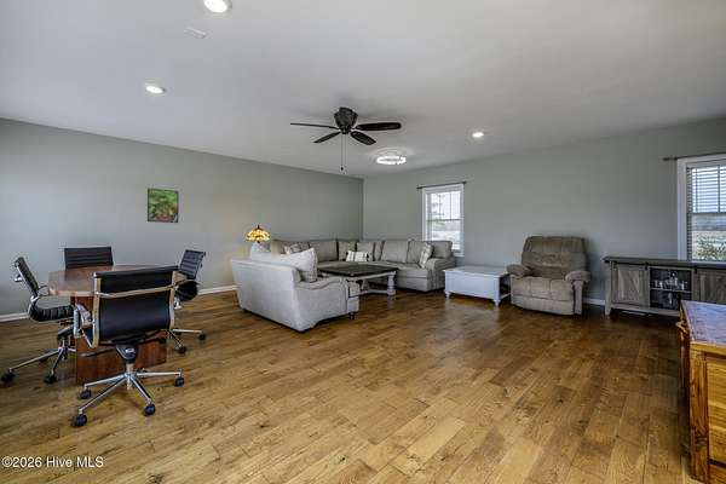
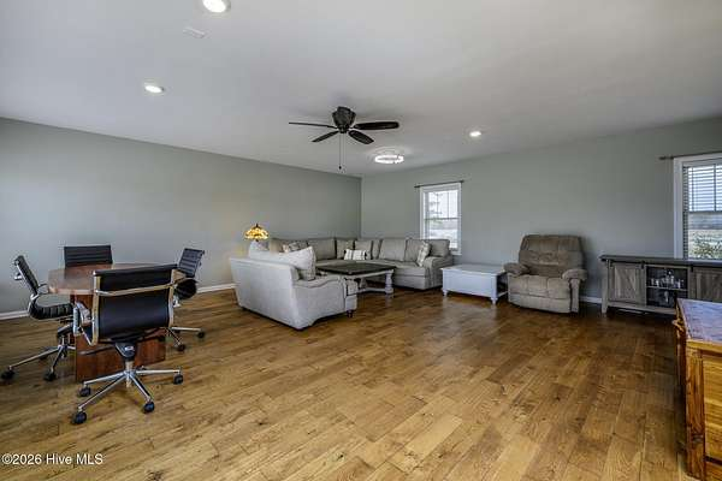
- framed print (163, 206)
